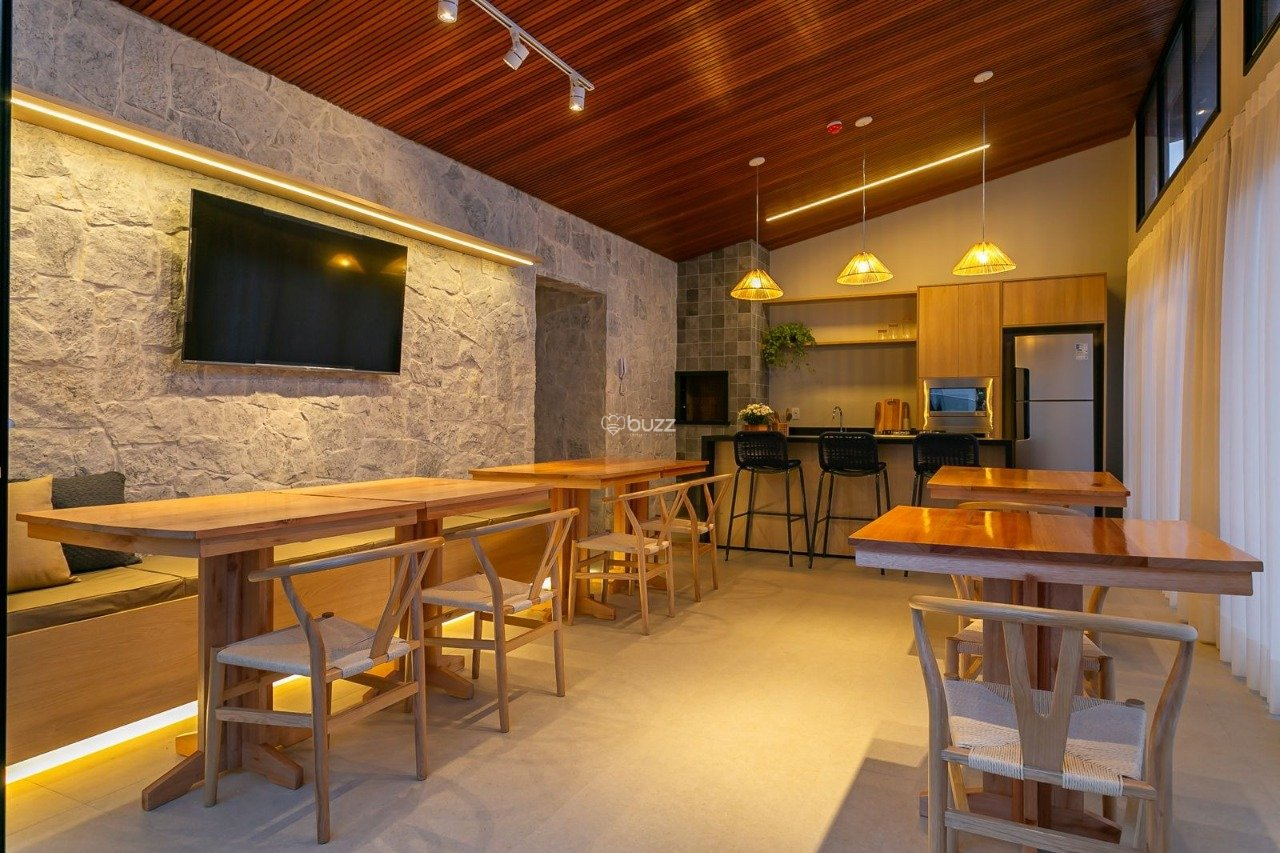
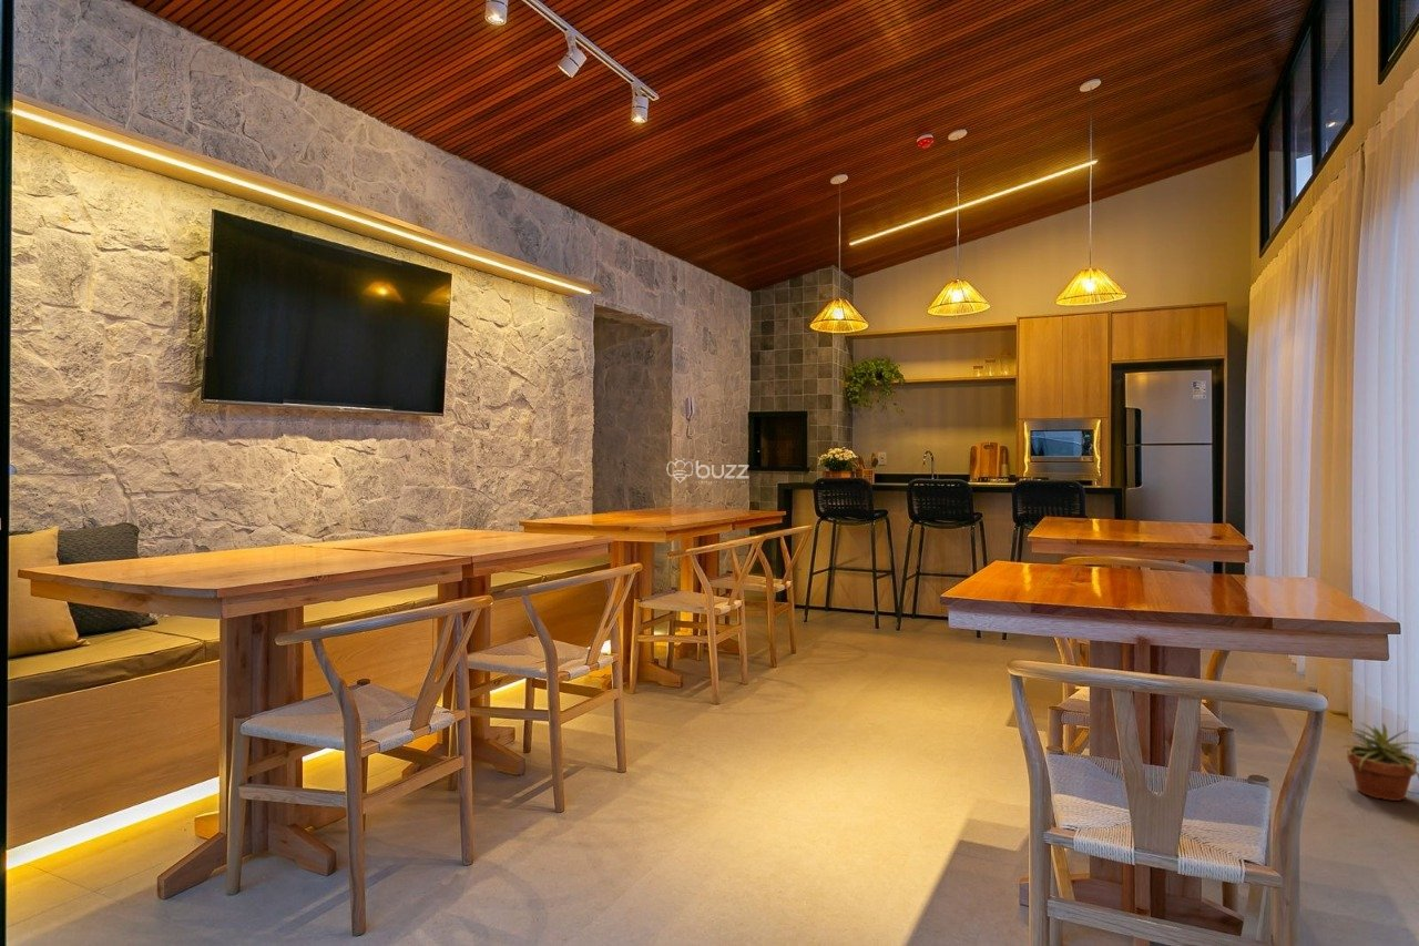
+ potted plant (1379, 759)
